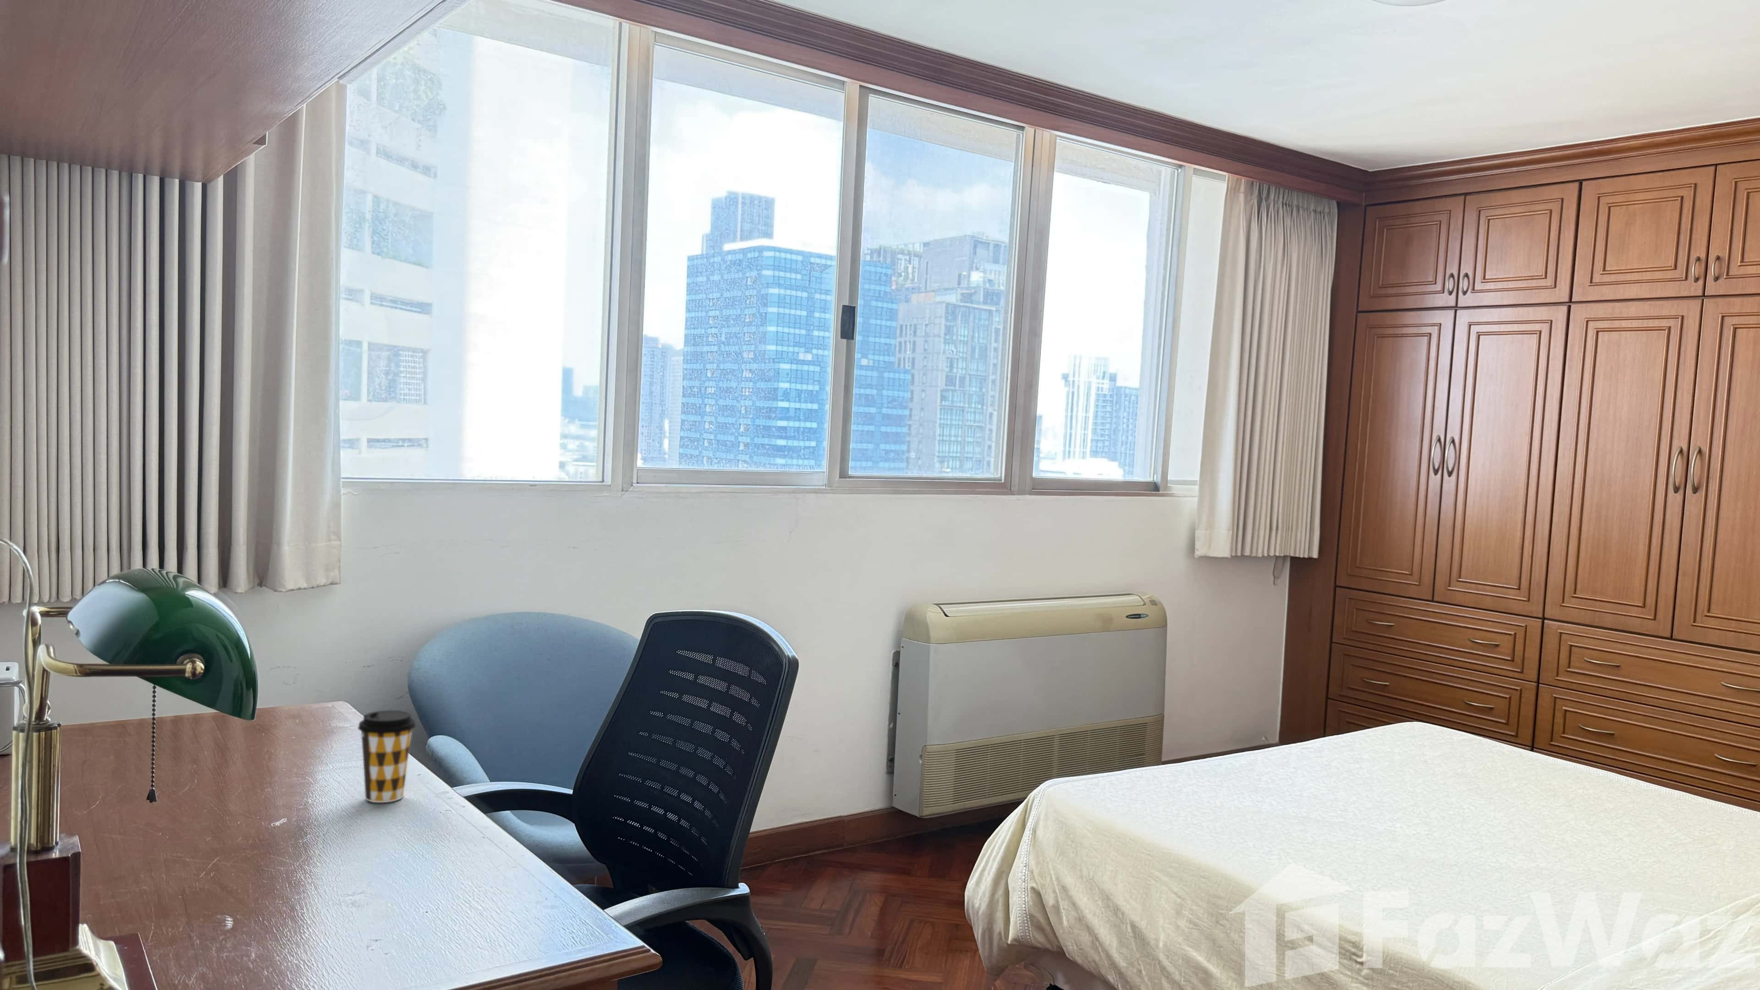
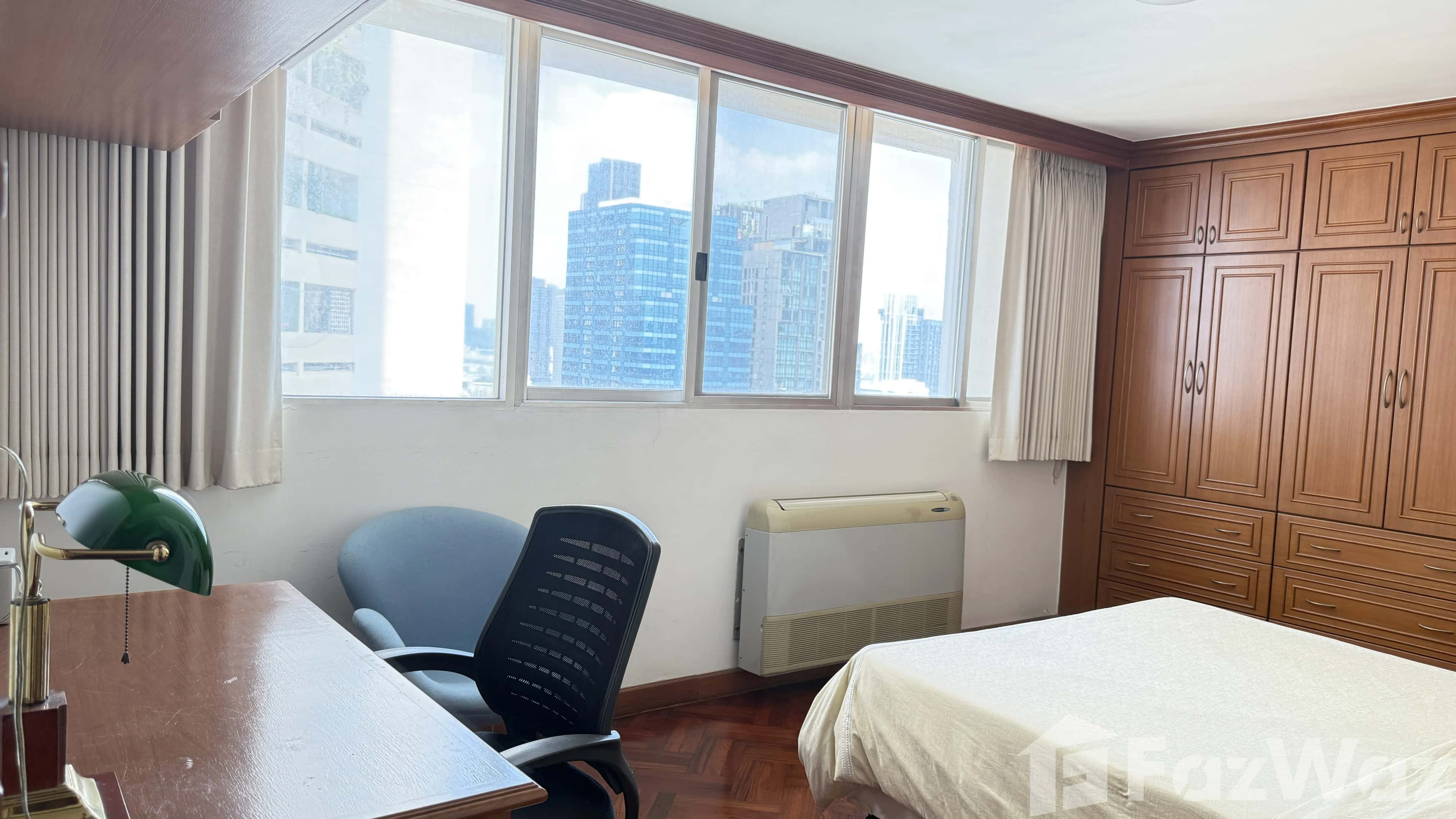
- coffee cup (386, 757)
